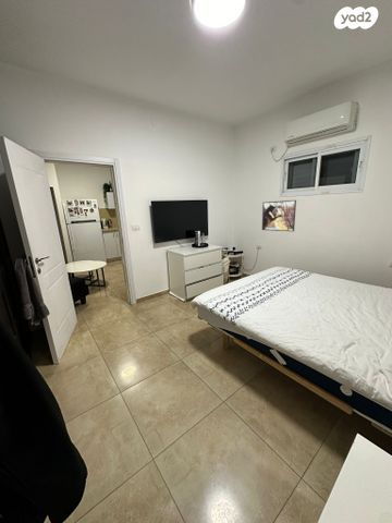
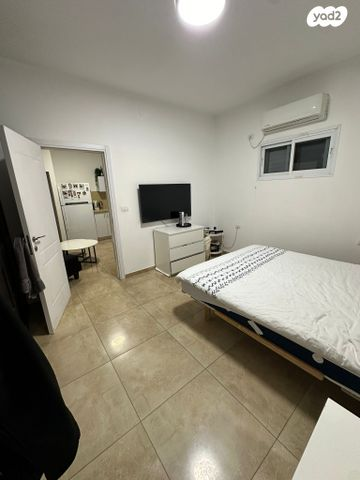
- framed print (278, 216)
